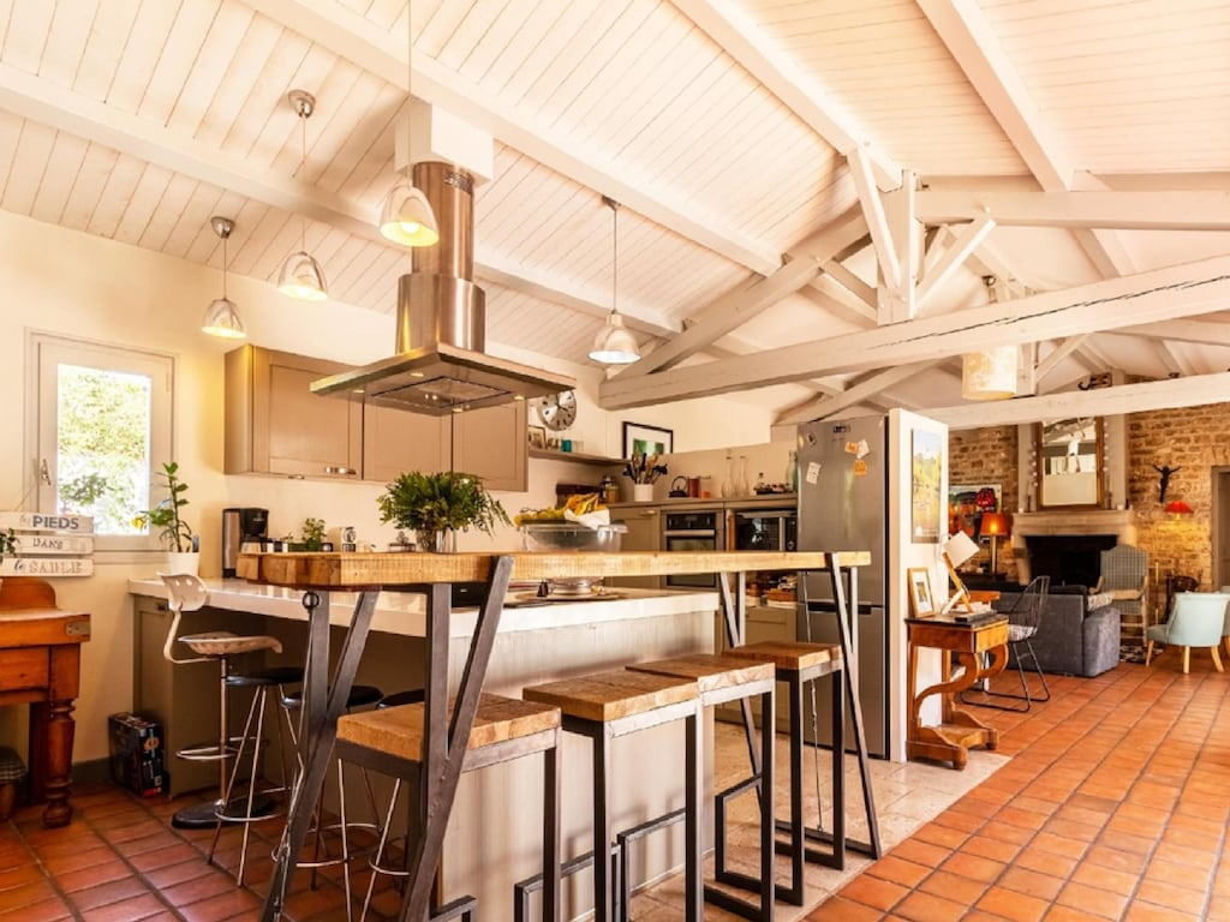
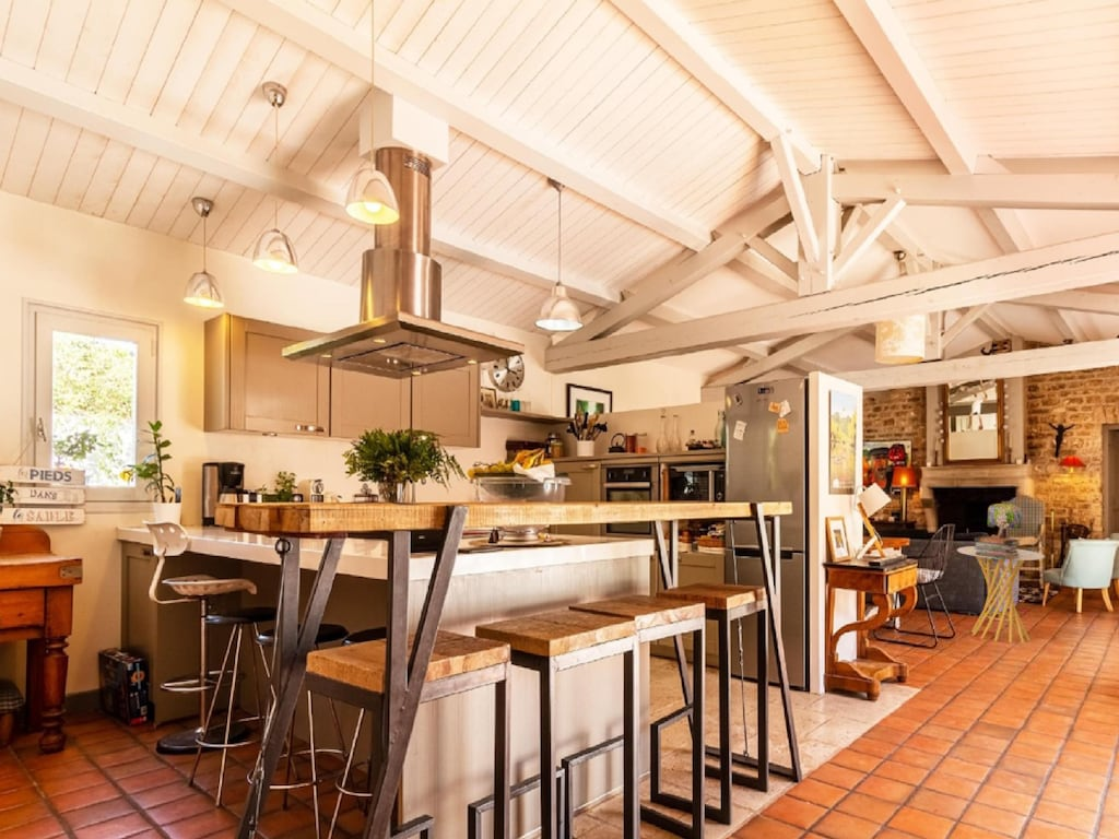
+ table lamp (1004, 525)
+ side table (1000, 594)
+ book stack (997, 547)
